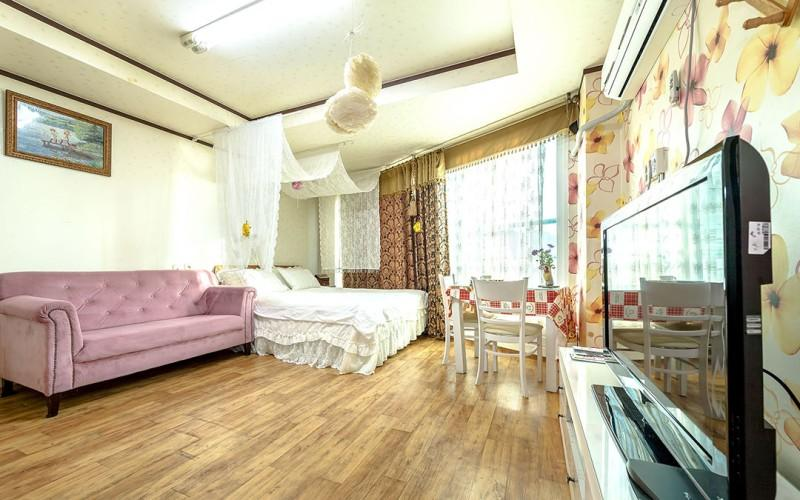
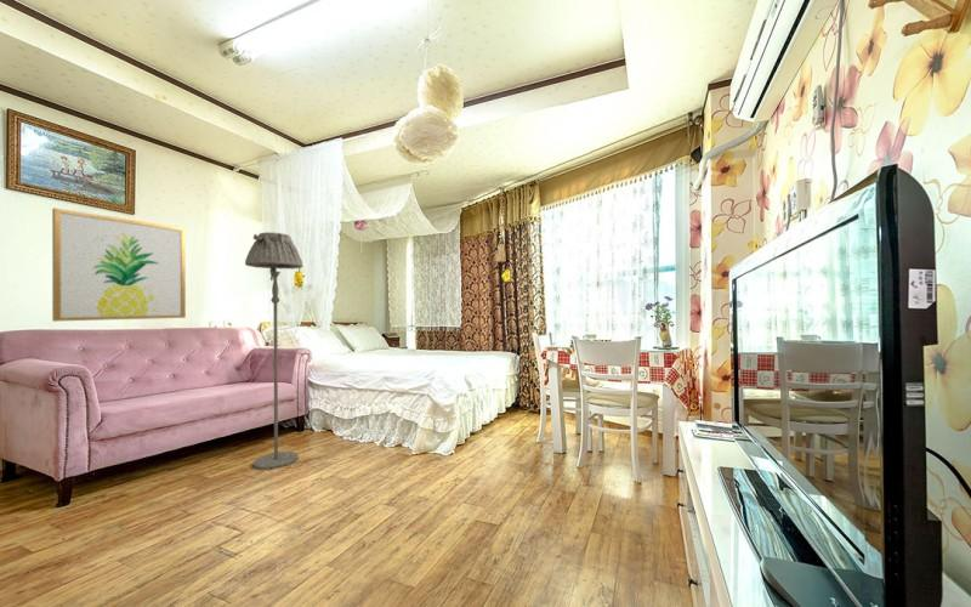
+ wall art (126, 268)
+ floor lamp (274, 347)
